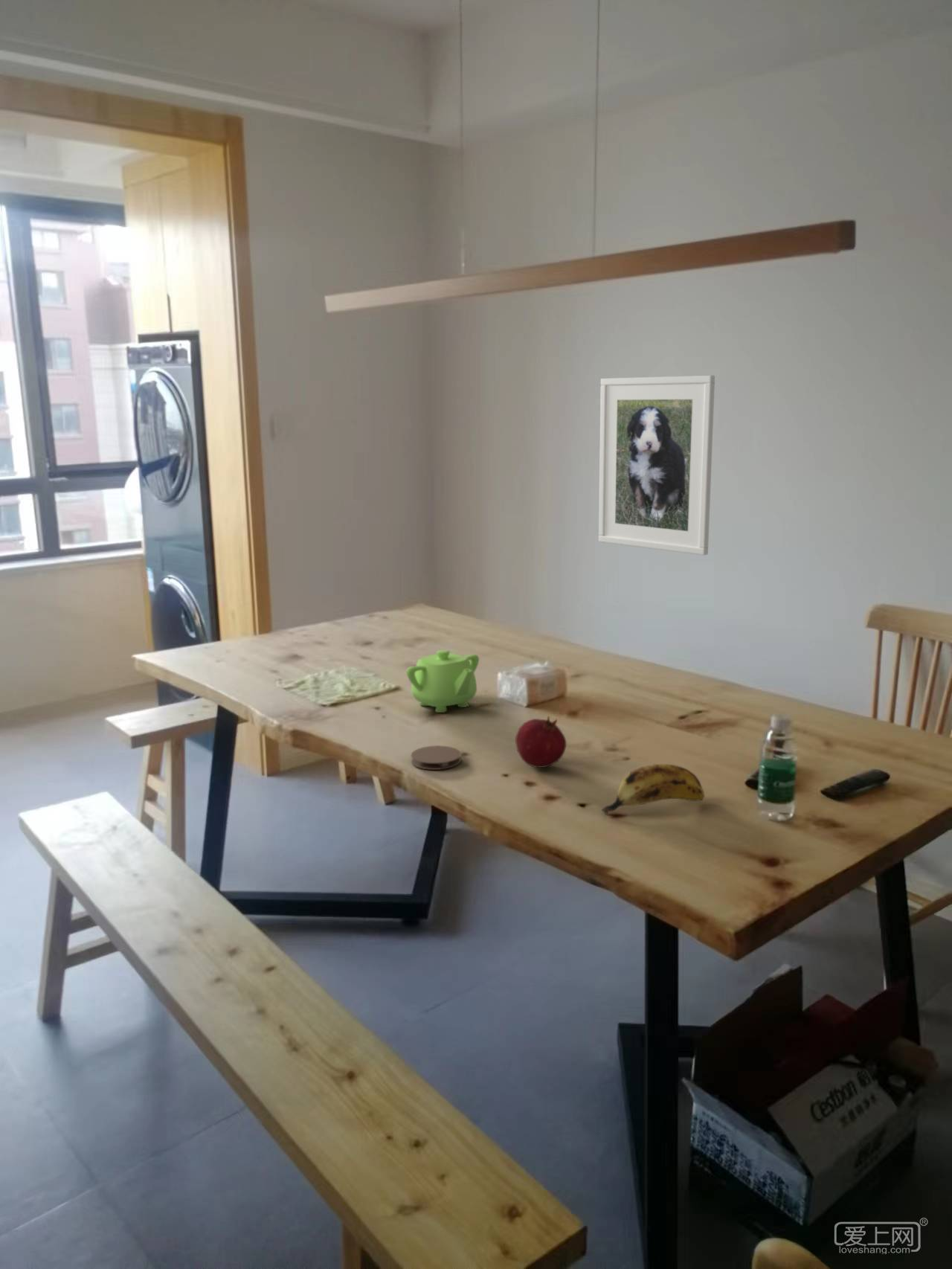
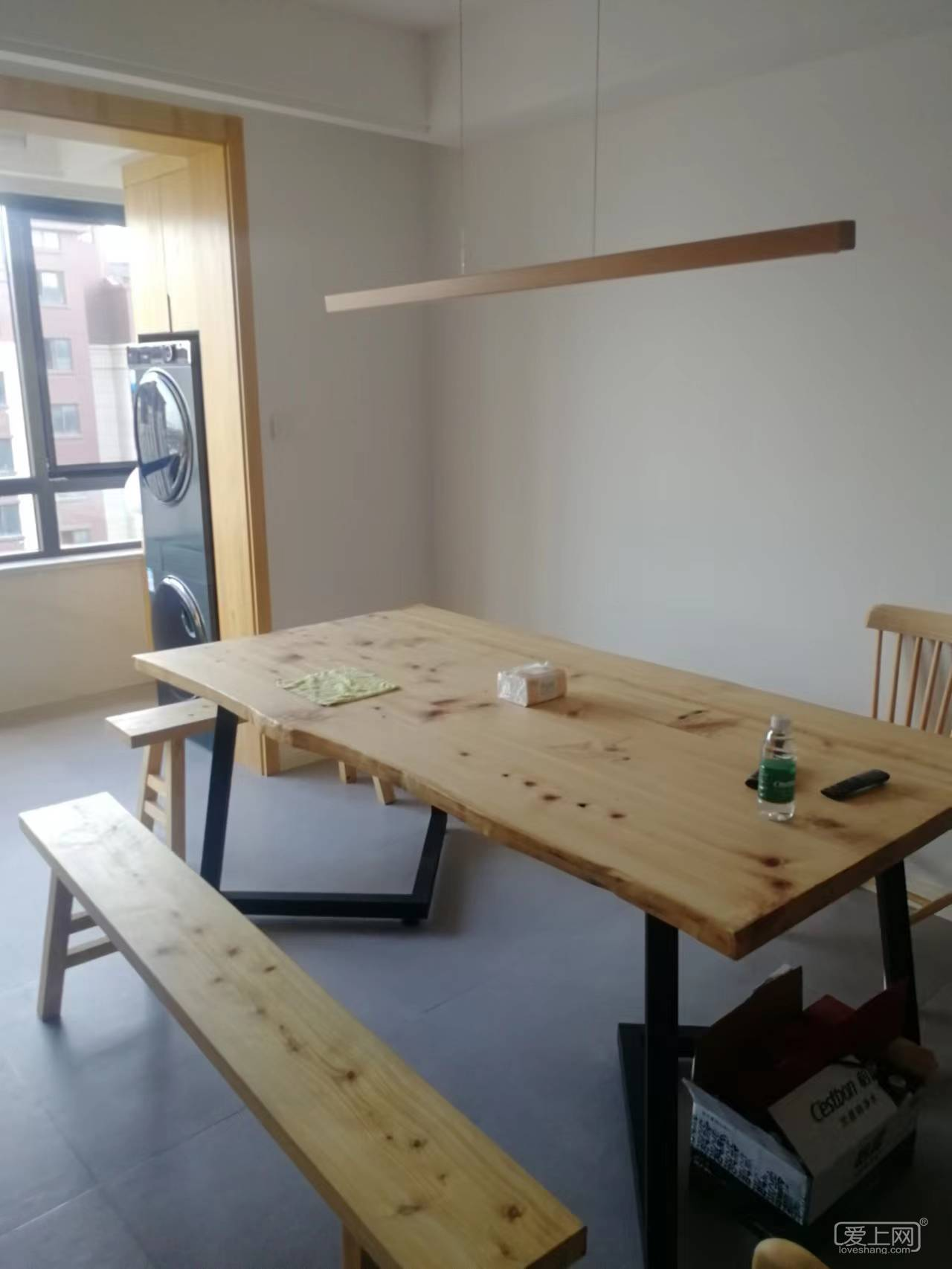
- banana (657, 787)
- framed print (652, 463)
- fruit (540, 742)
- coaster (436, 757)
- teapot (448, 679)
